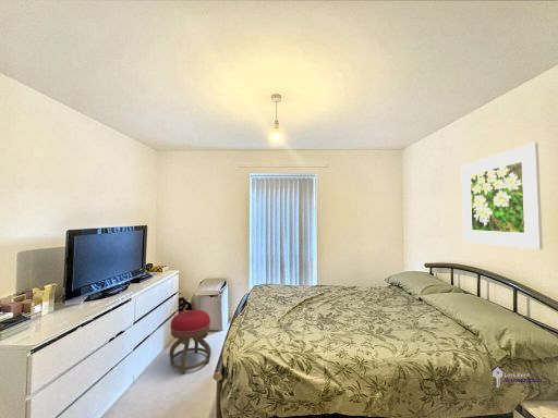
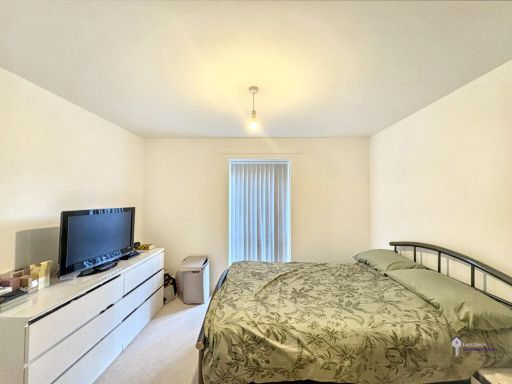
- stool (190, 337)
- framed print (494, 199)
